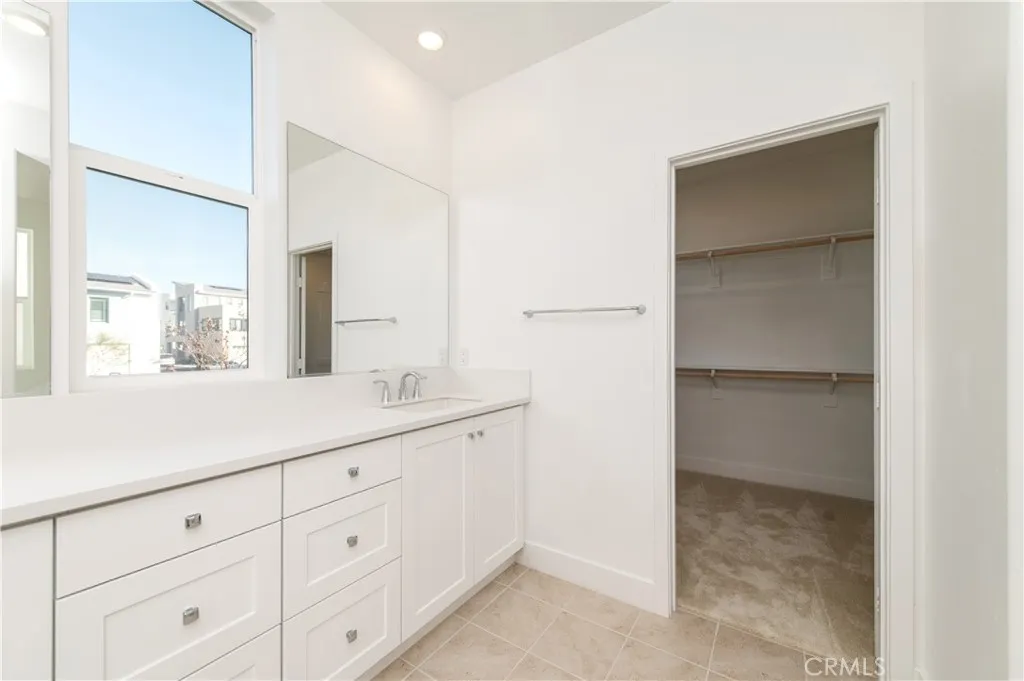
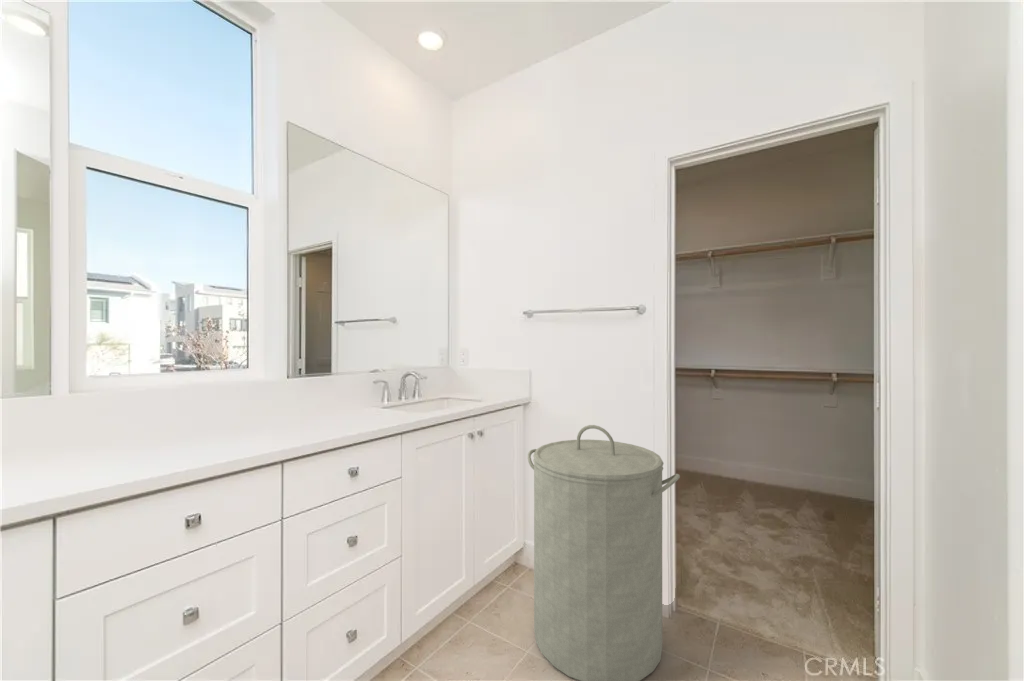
+ laundry hamper (596, 530)
